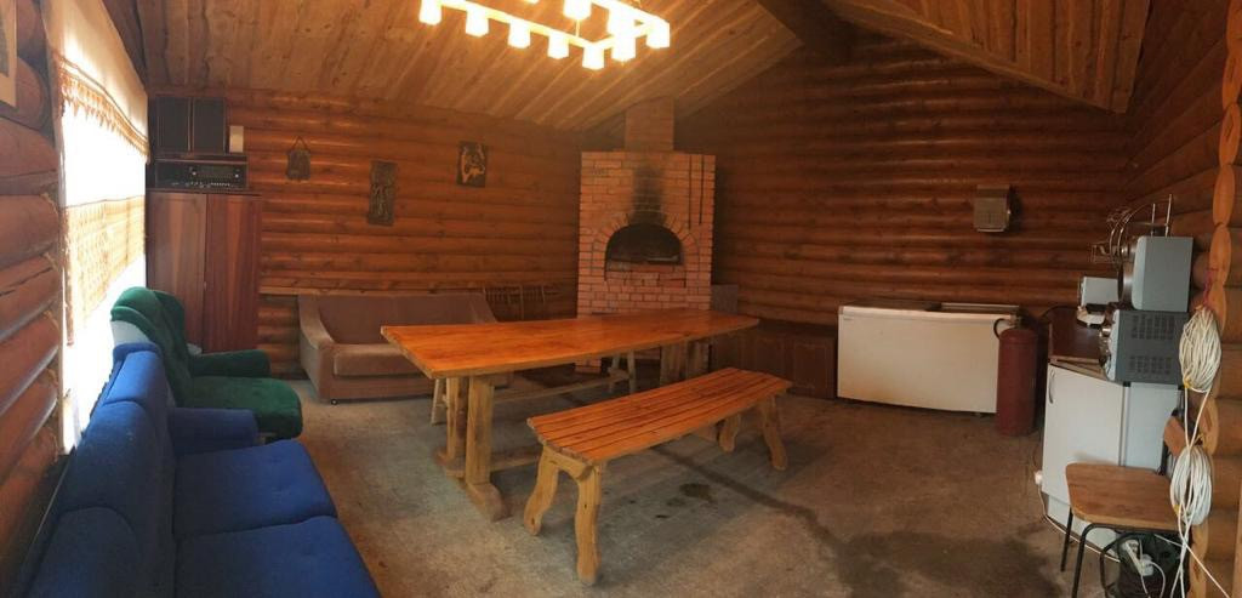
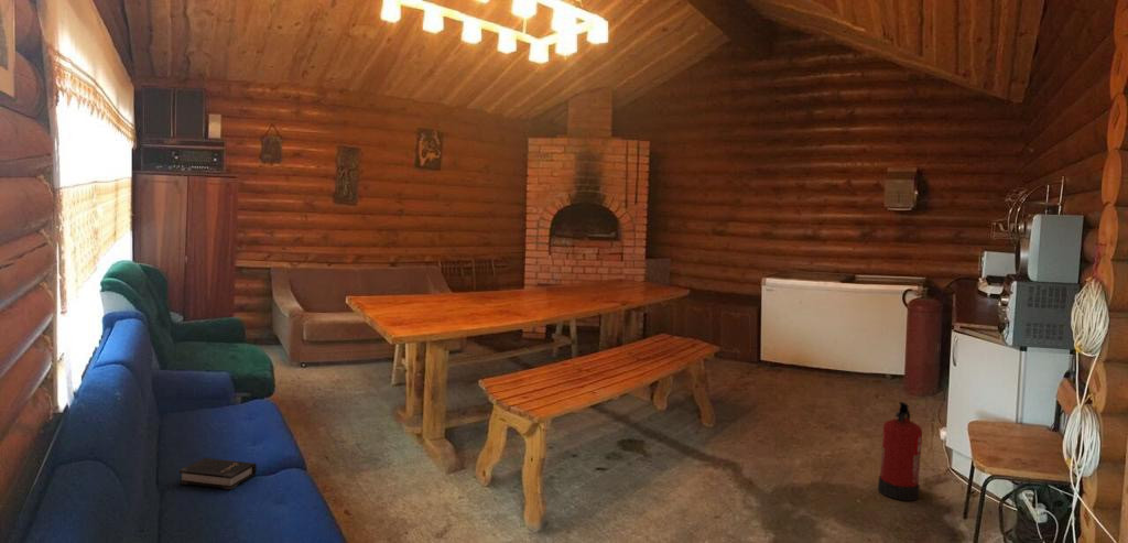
+ hardback book (218, 473)
+ fire extinguisher (901, 444)
